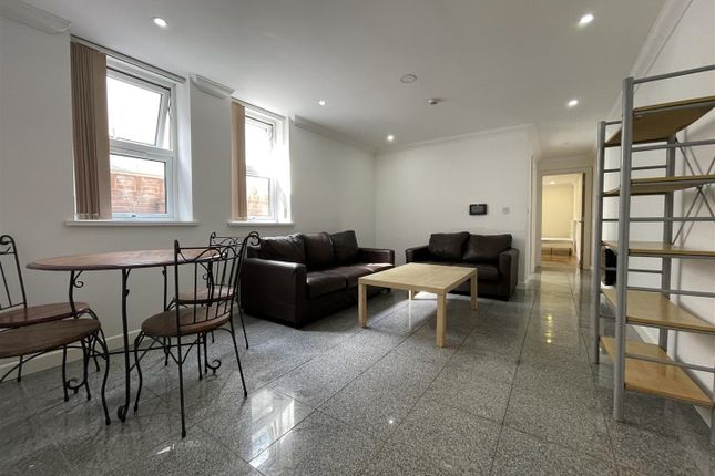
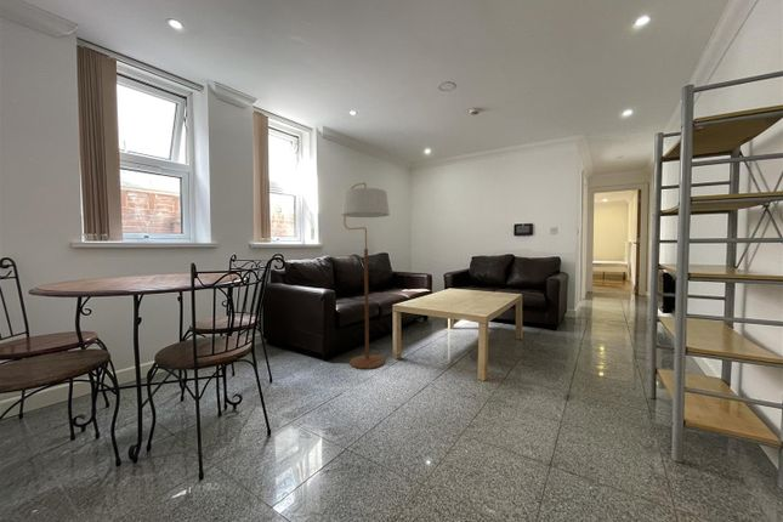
+ floor lamp (364, 273)
